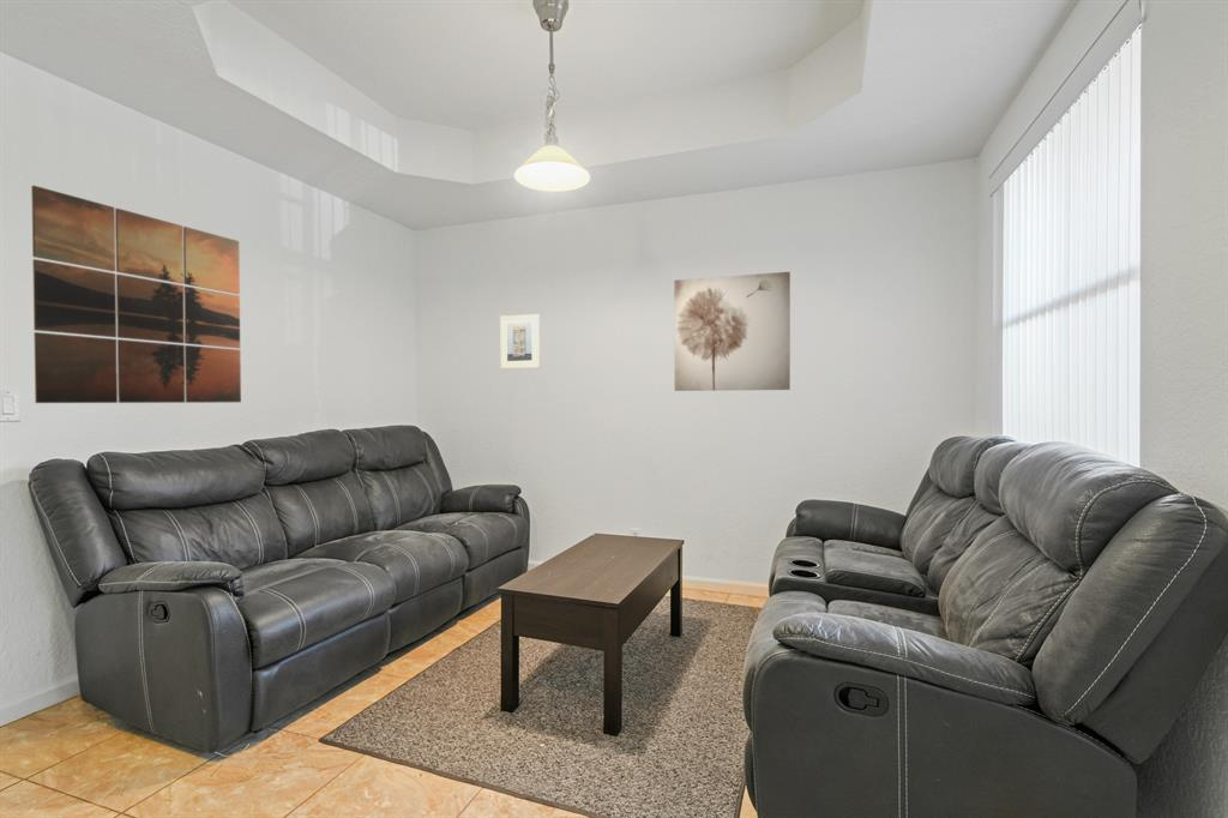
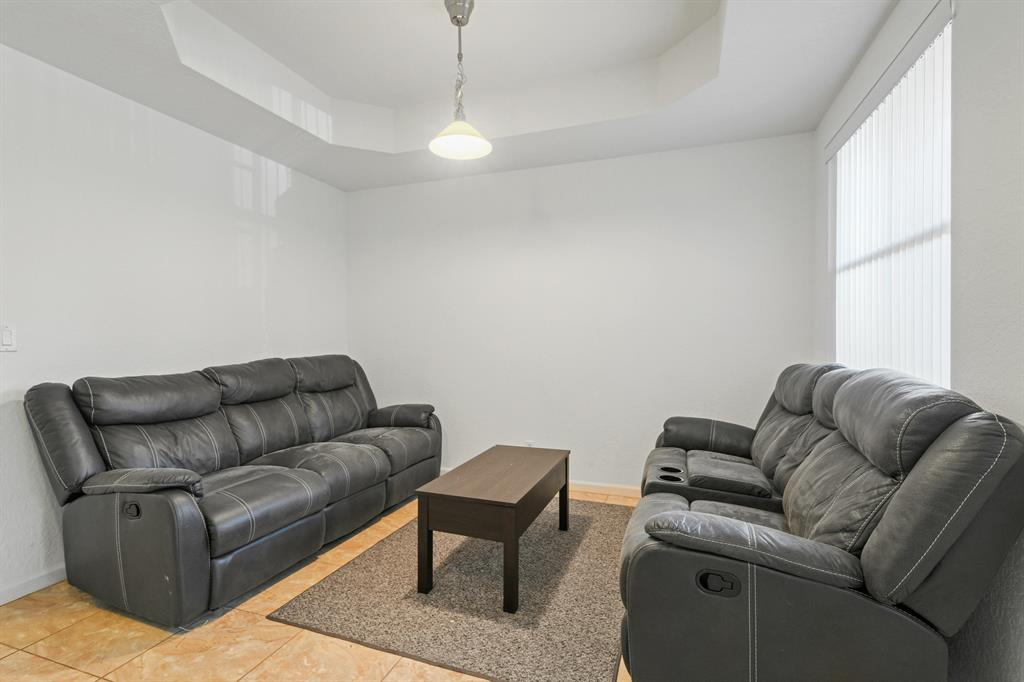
- wall art (730, 333)
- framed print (519, 342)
- wall art (151, 309)
